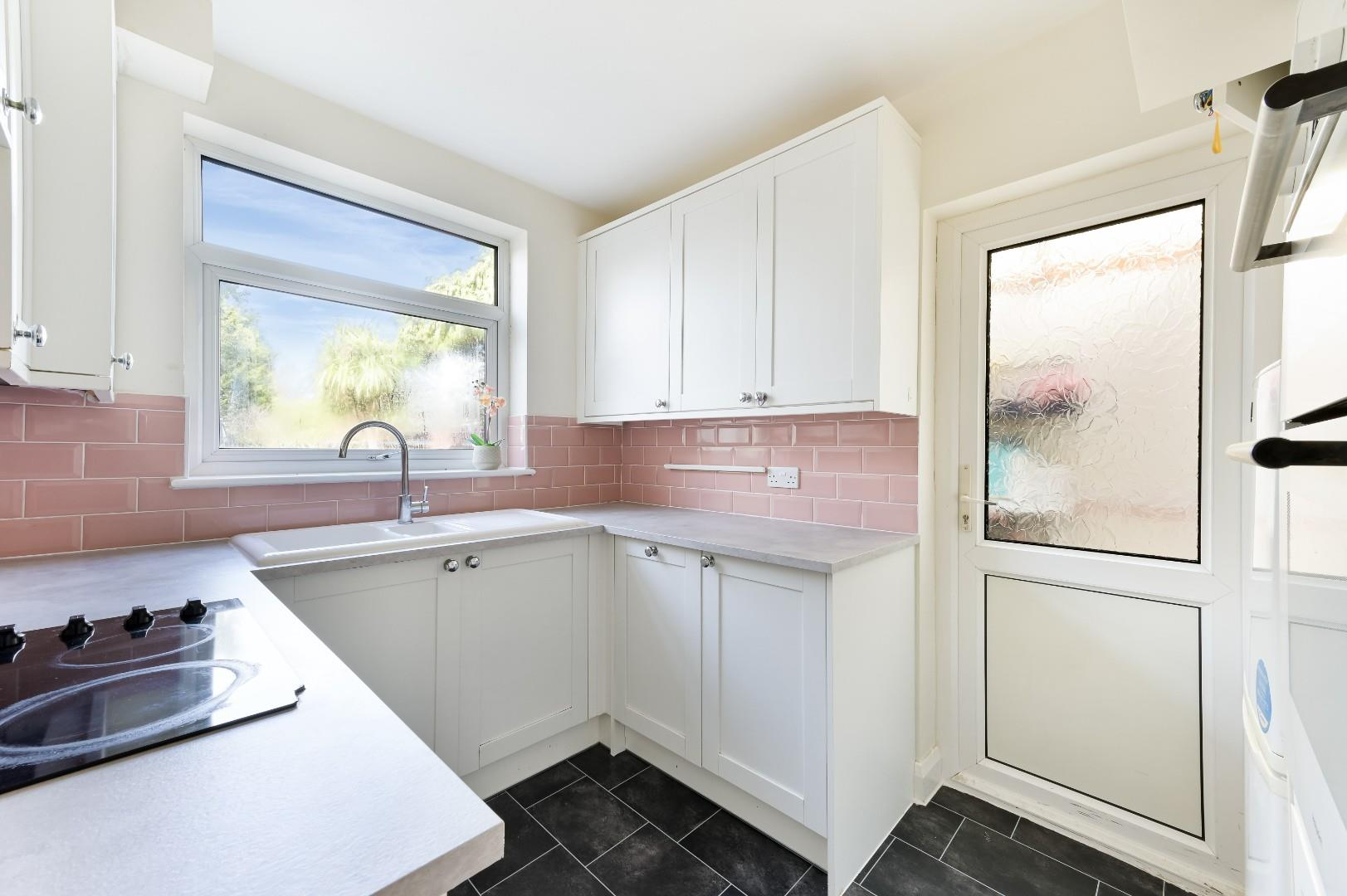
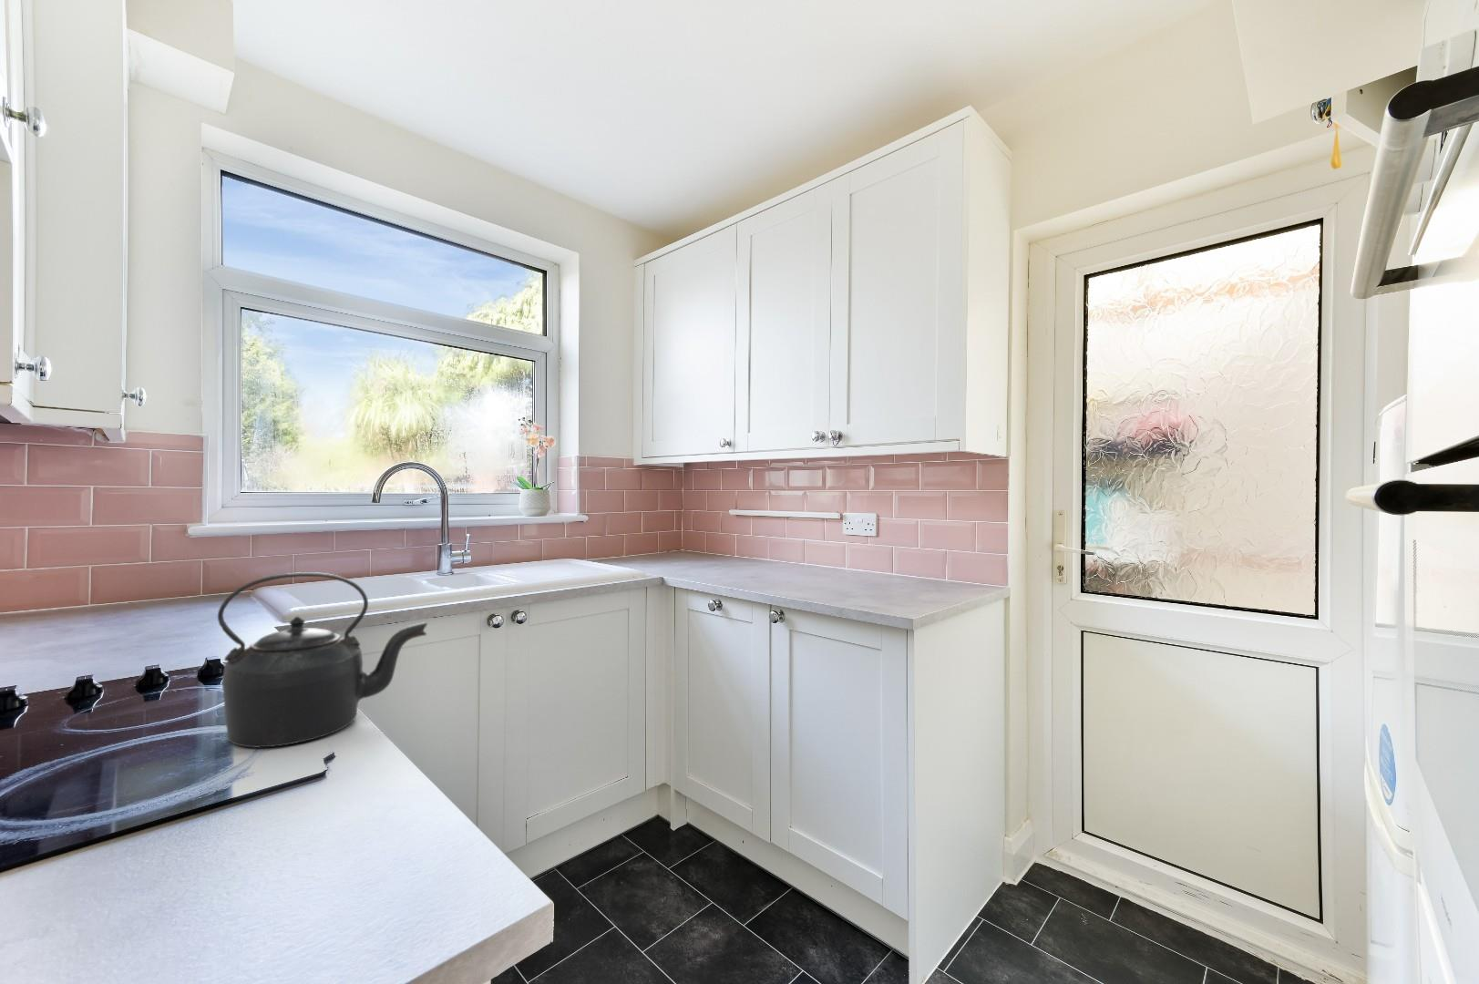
+ kettle (330, 645)
